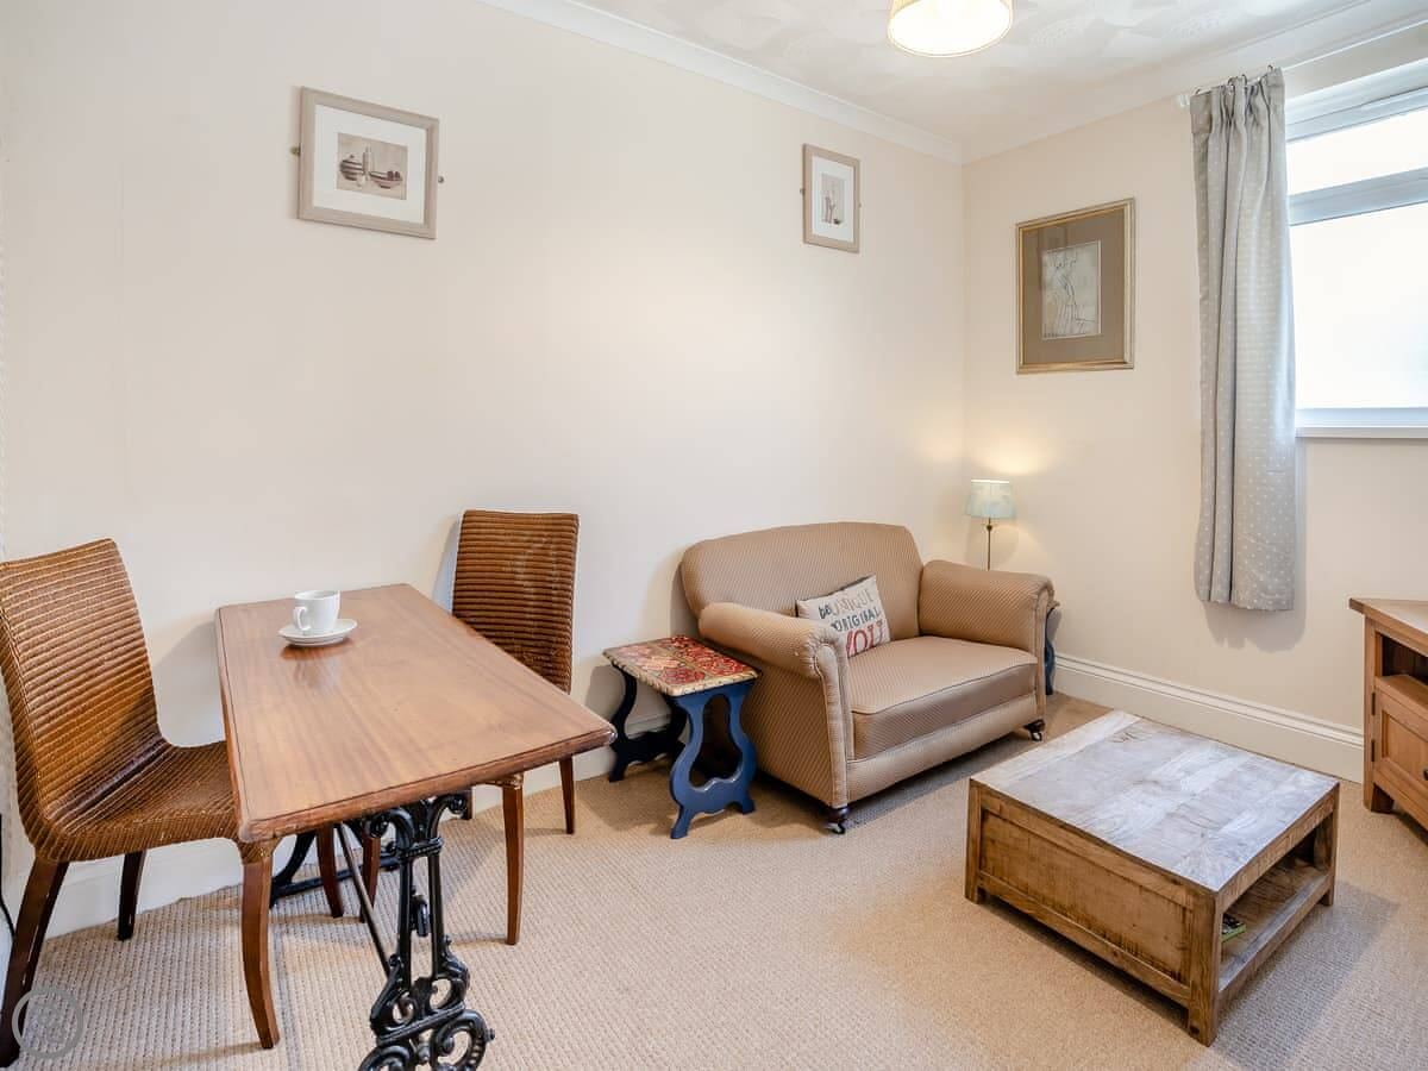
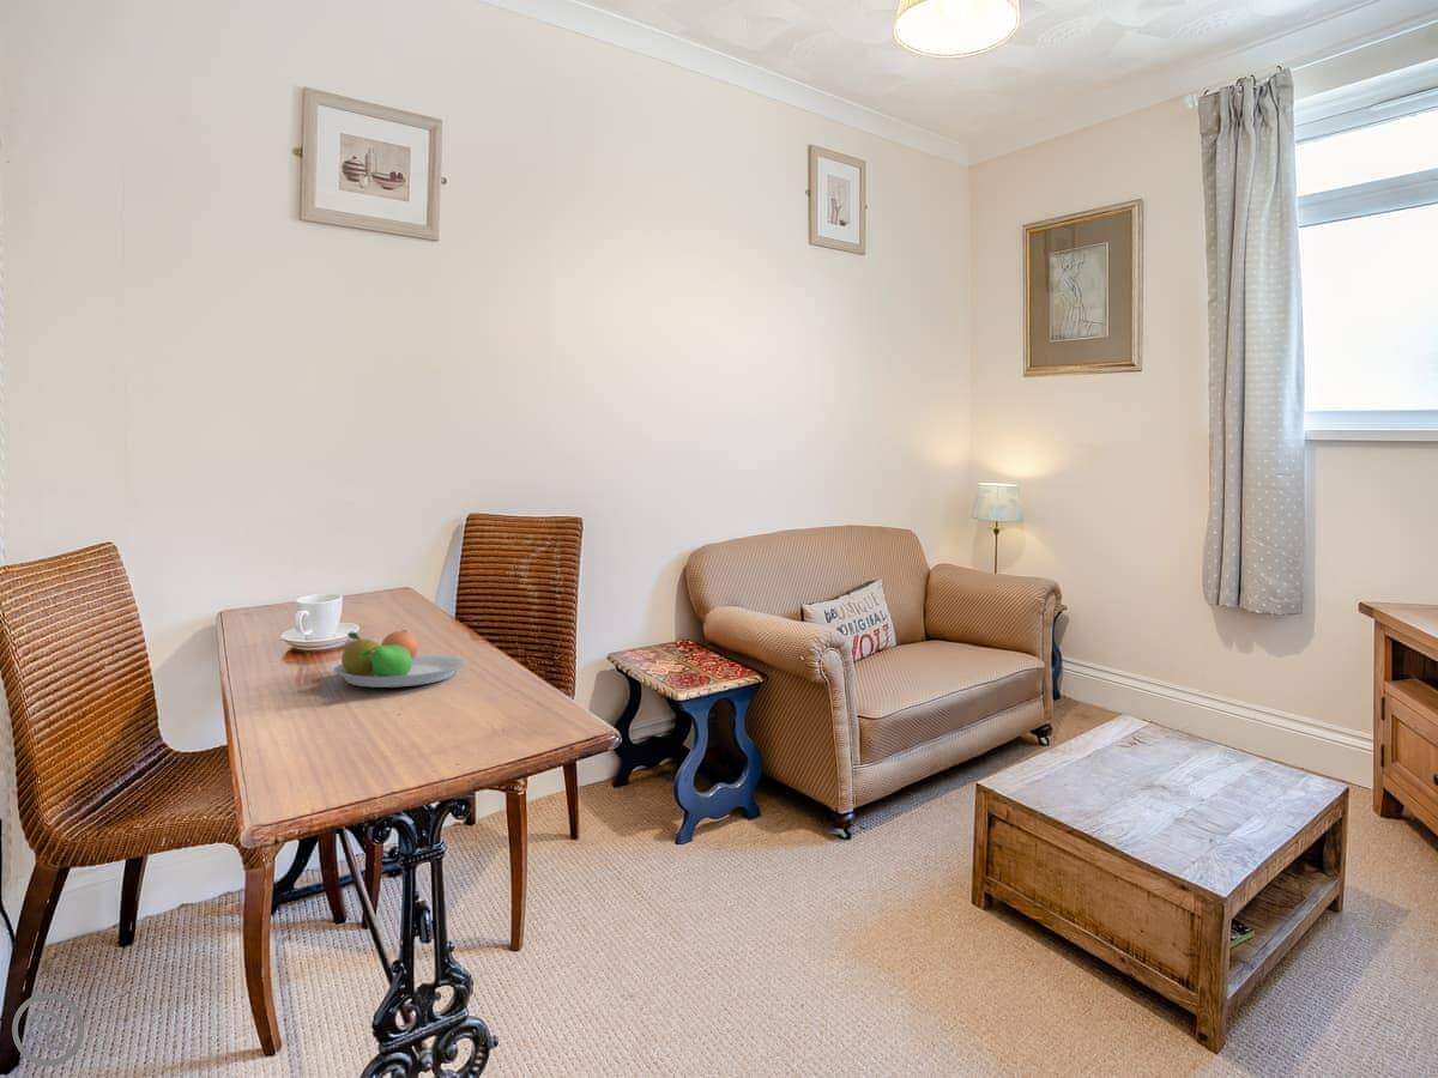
+ fruit bowl (397, 653)
